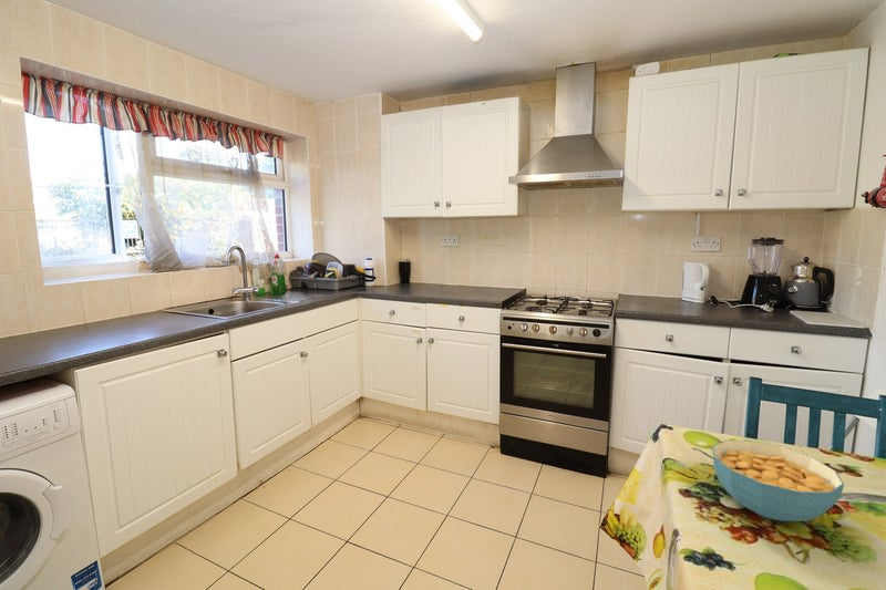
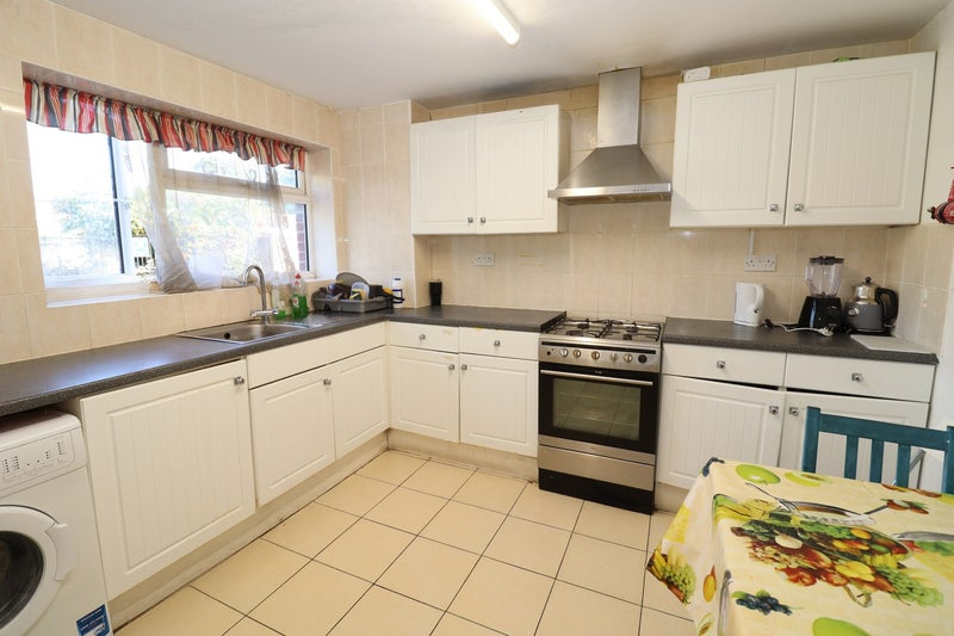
- cereal bowl (770, 487)
